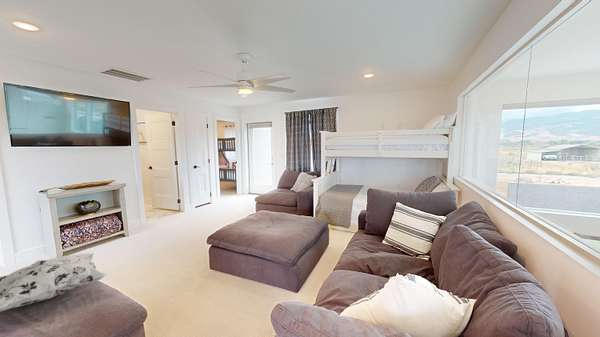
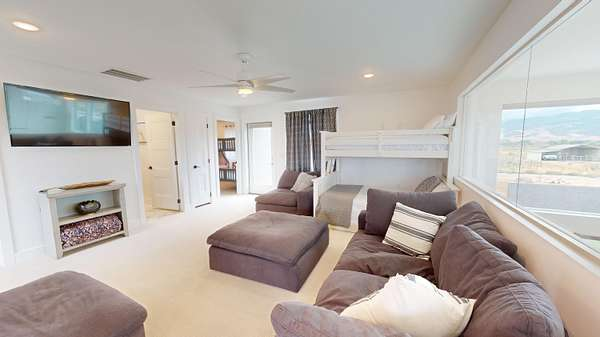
- decorative pillow (49, 277)
